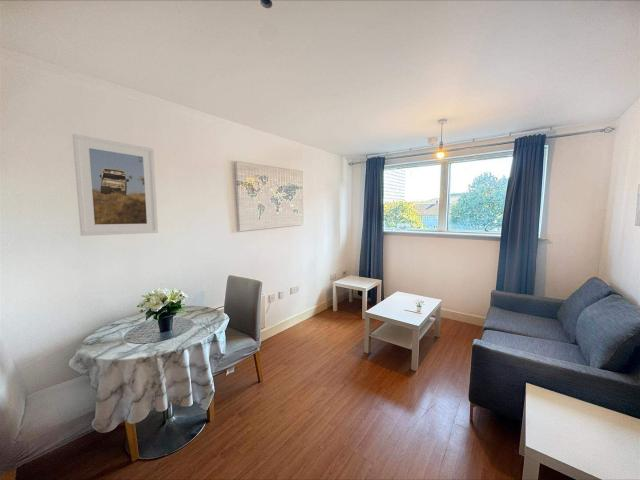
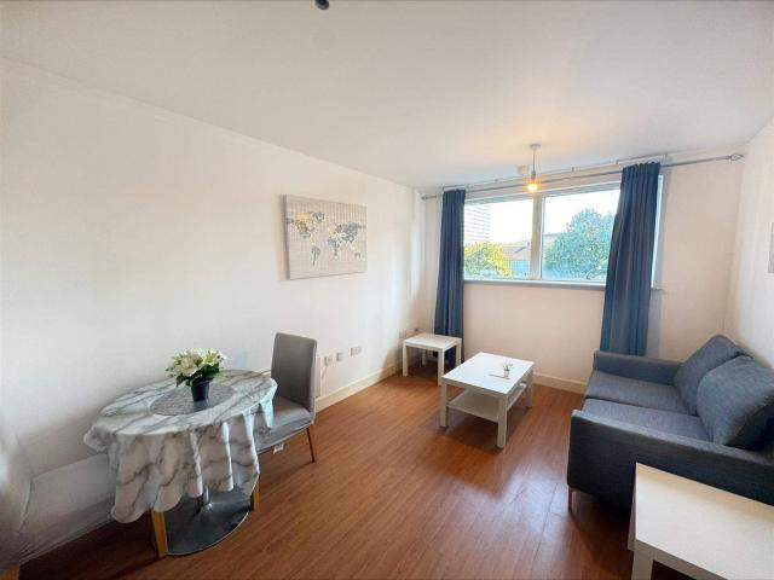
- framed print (119, 188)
